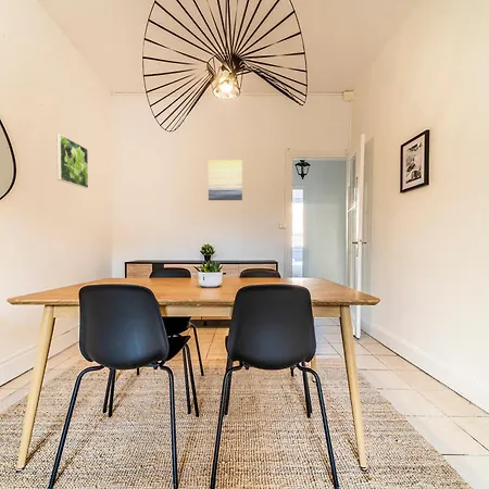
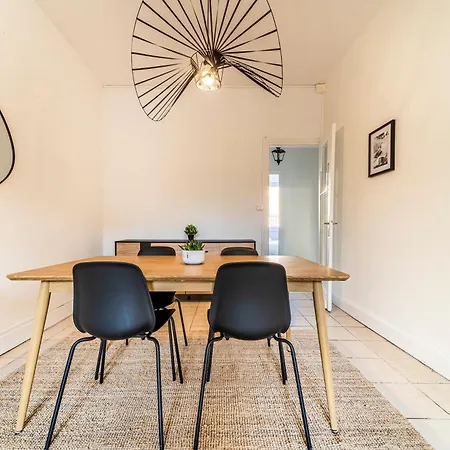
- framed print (73, 163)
- wall art (225, 179)
